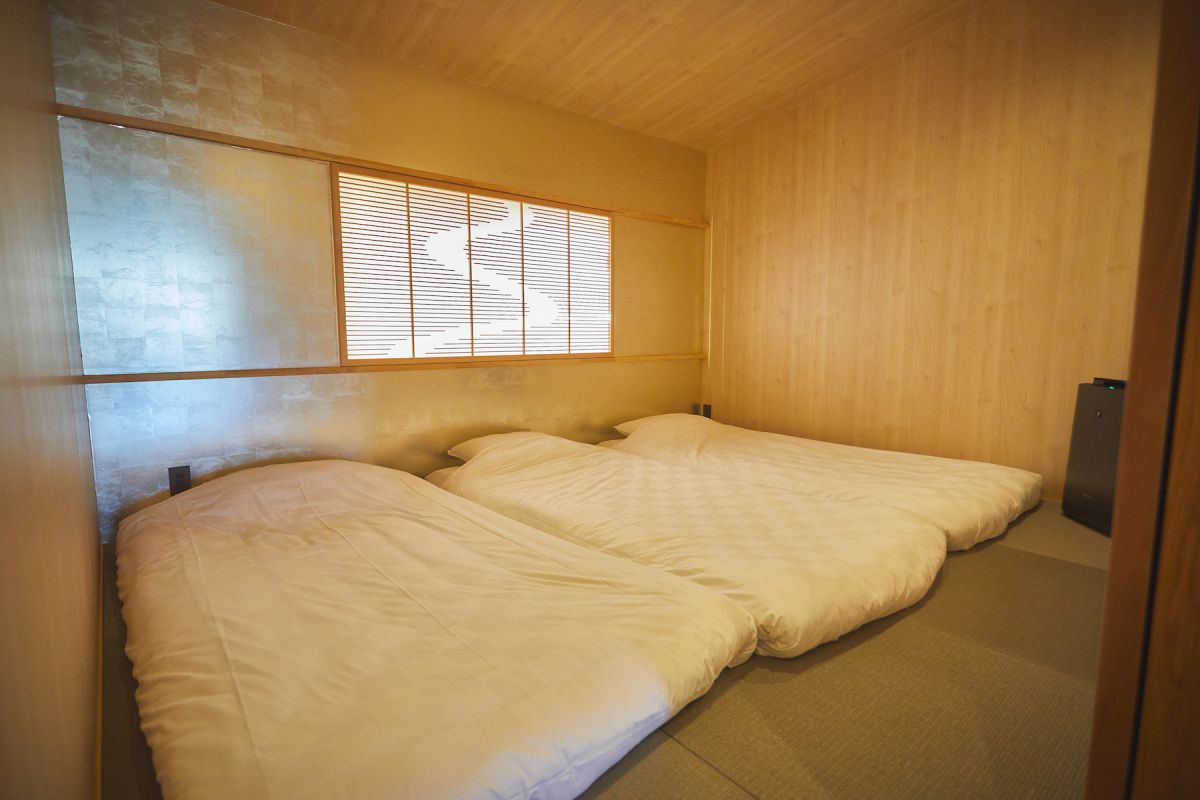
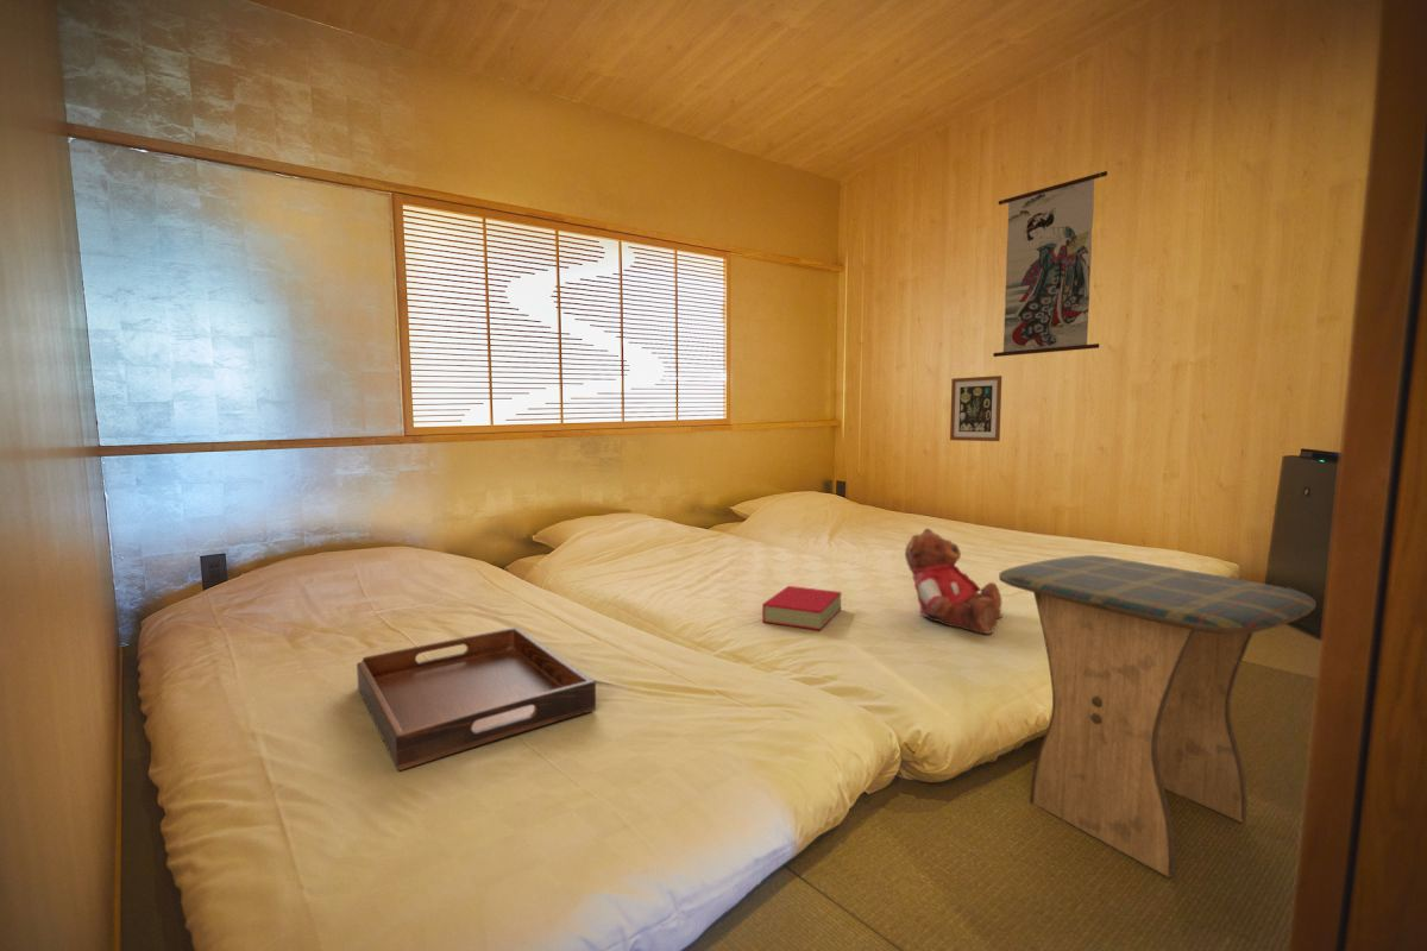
+ book (803, 606)
+ wall art (974, 409)
+ teddy bear (953, 575)
+ wall scroll (1046, 258)
+ serving tray (470, 682)
+ stool (1138, 697)
